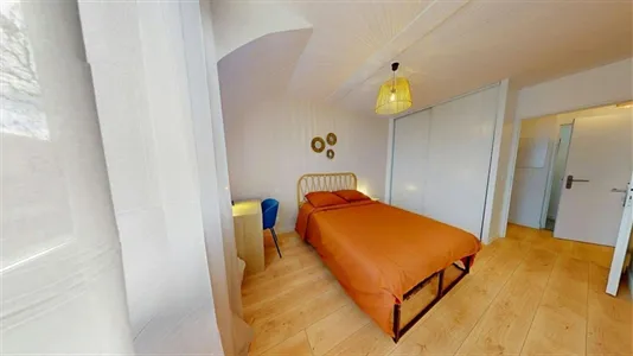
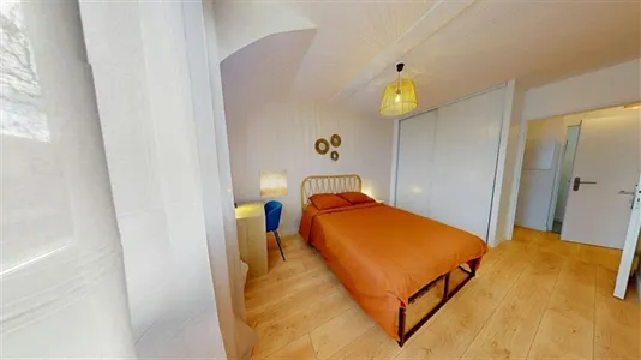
+ wall art (274, 182)
